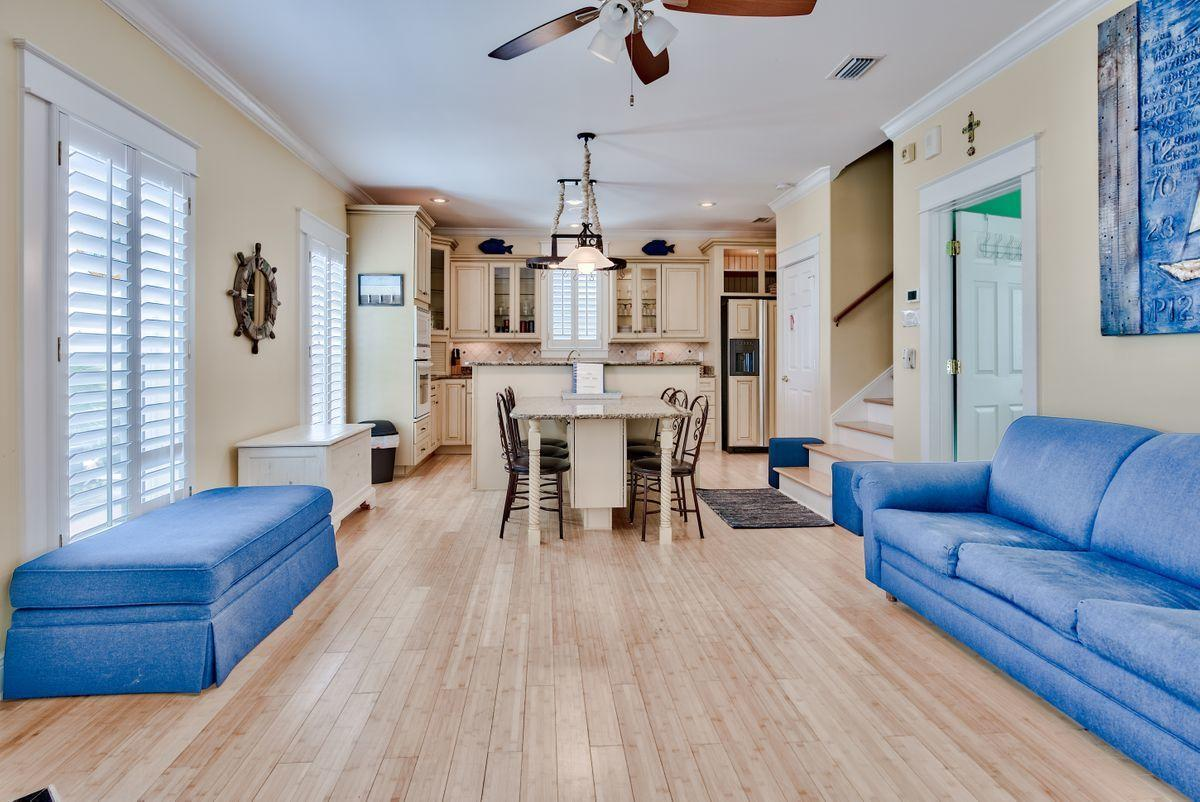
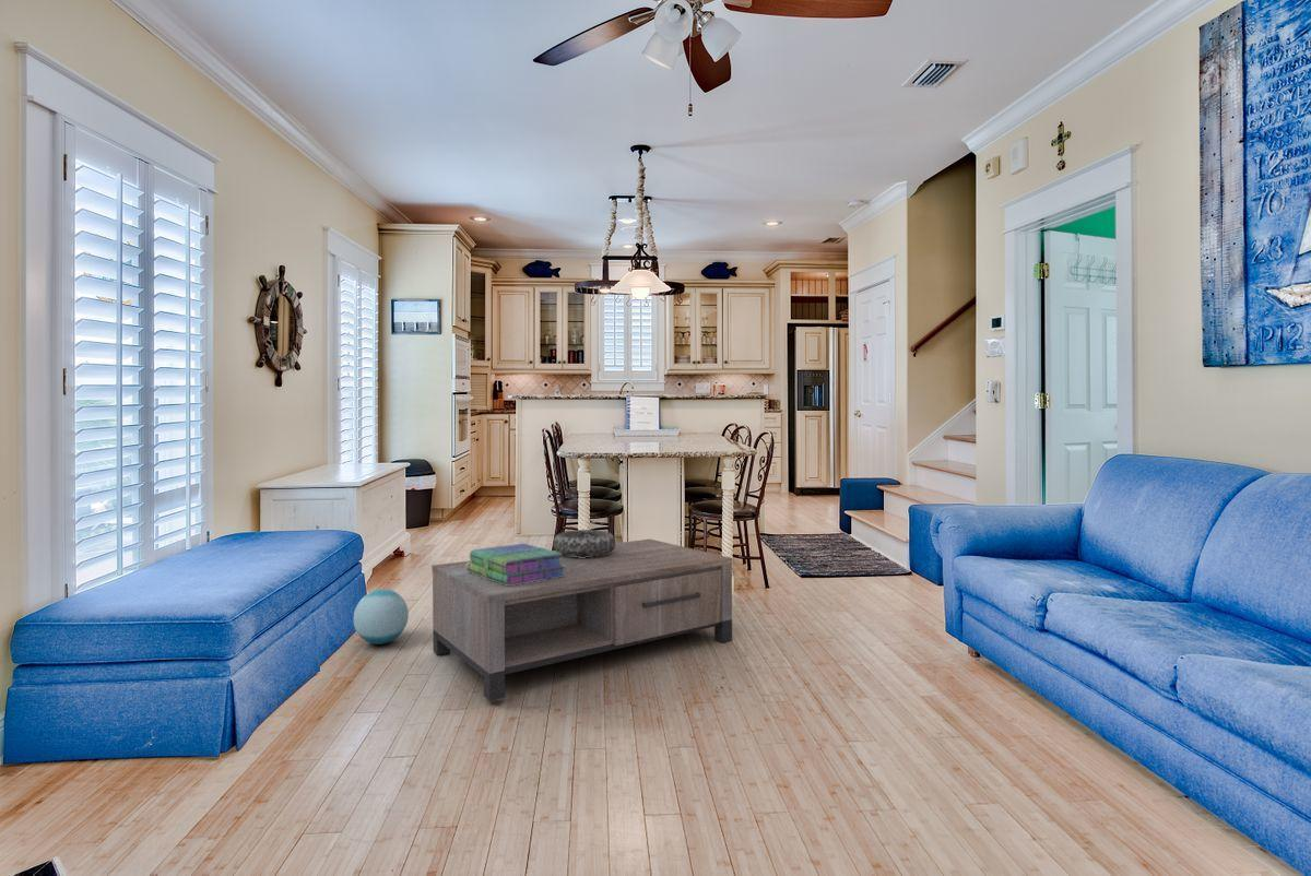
+ ball (381, 616)
+ stack of books (515, 561)
+ coffee table (586, 603)
+ decorative bowl (584, 543)
